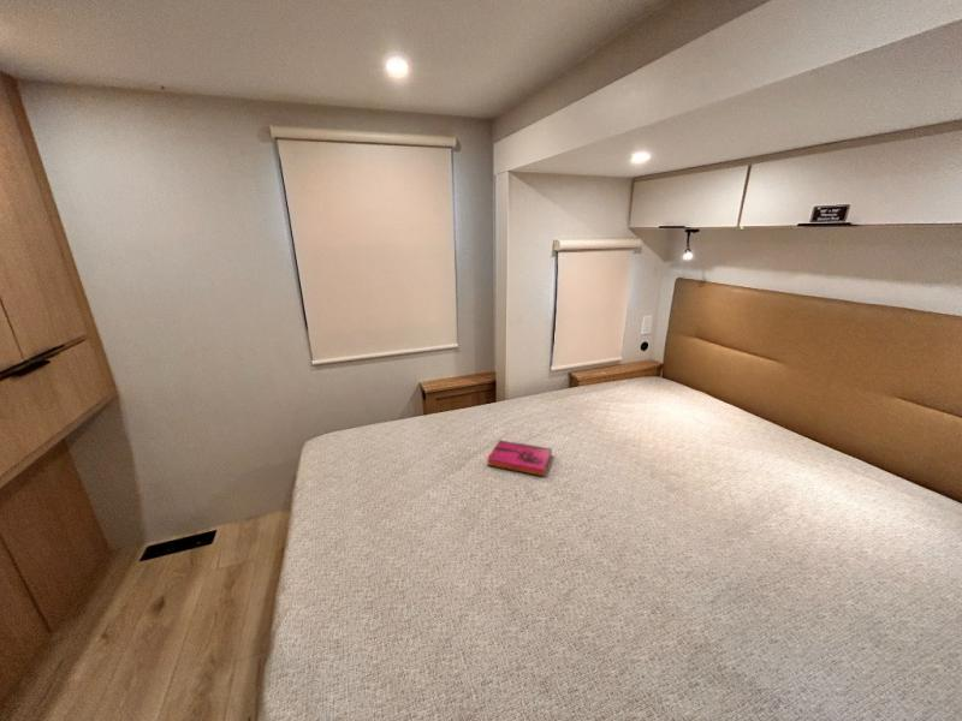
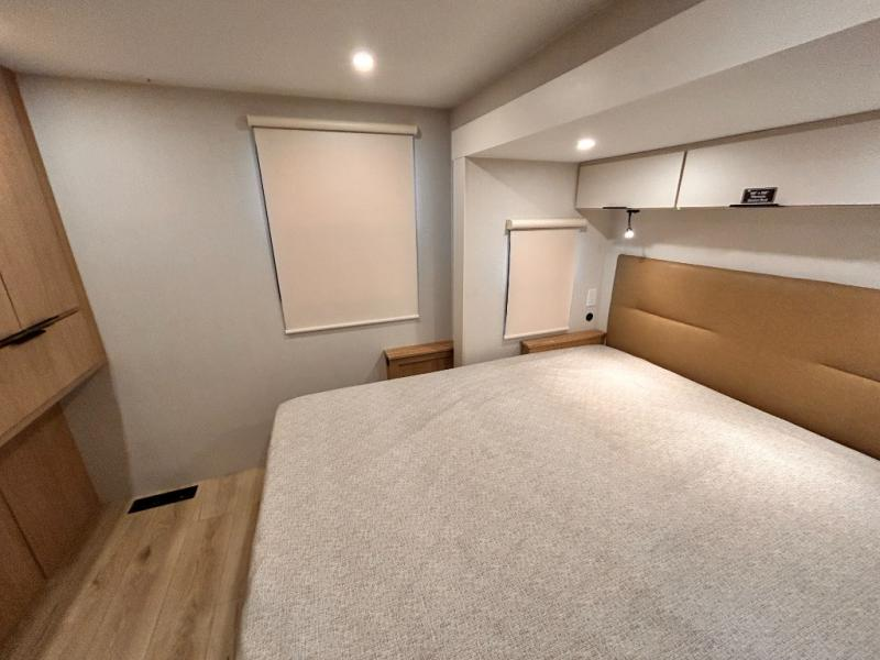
- hardback book (519, 455)
